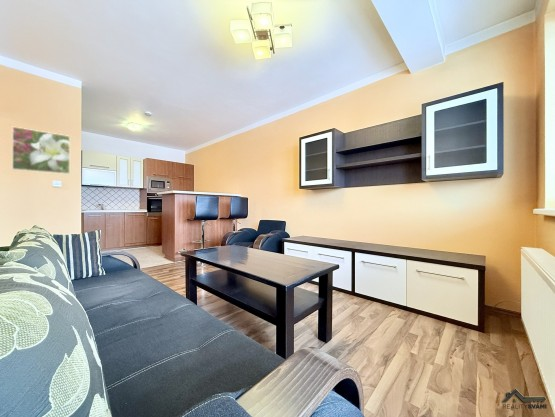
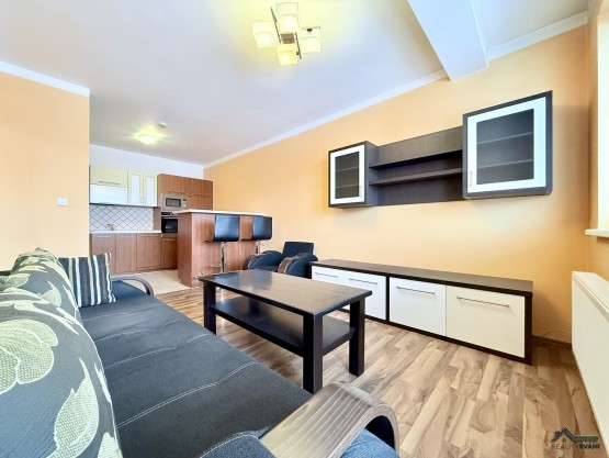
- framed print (42, 151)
